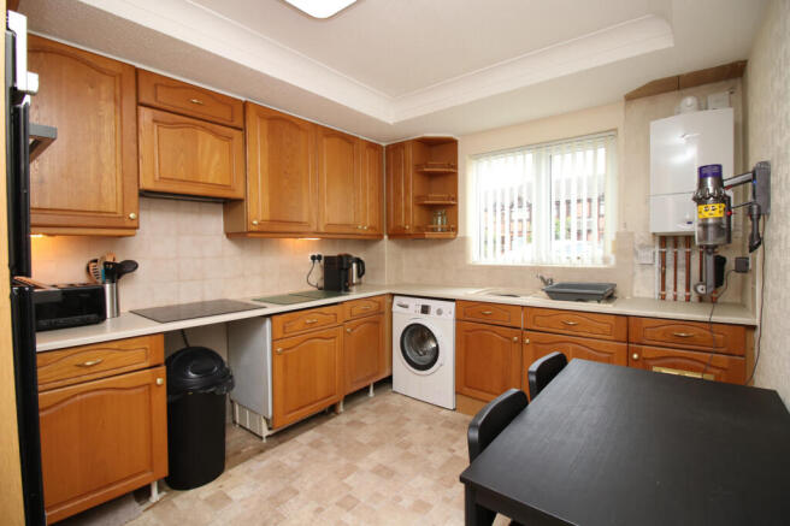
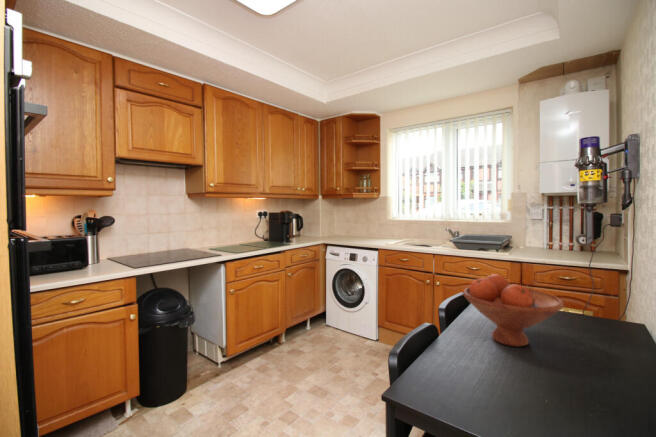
+ fruit bowl (509, 309)
